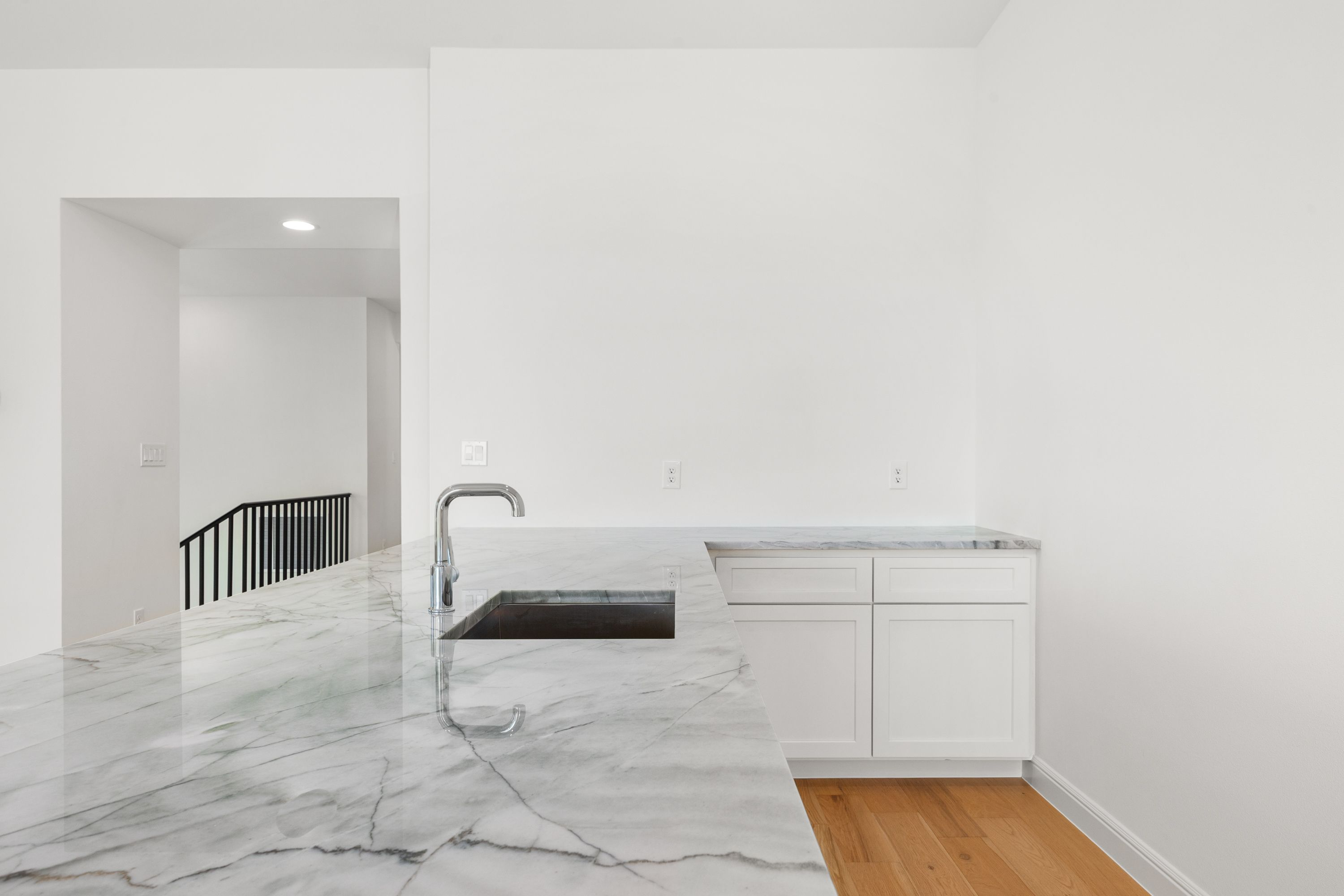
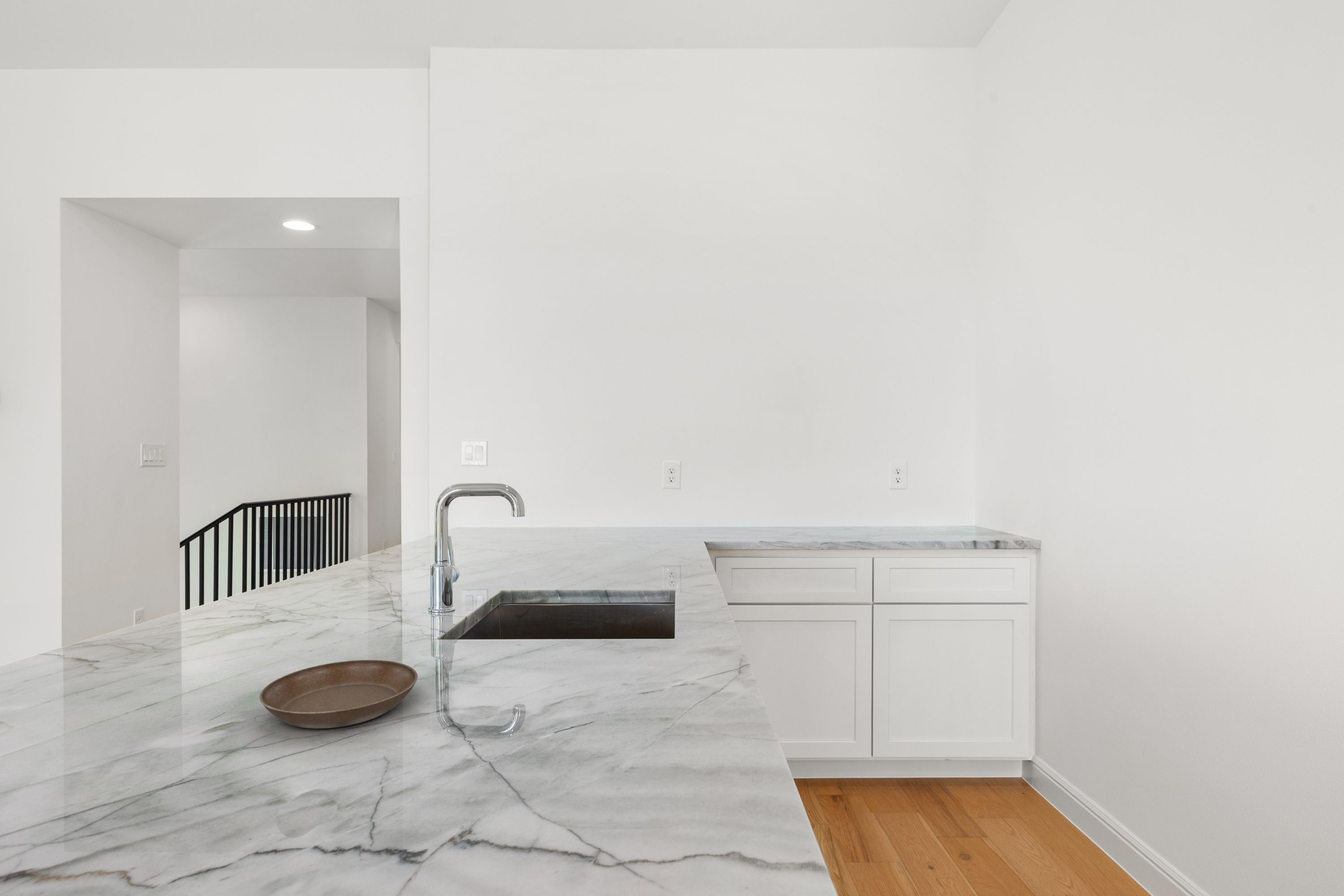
+ saucer (342, 695)
